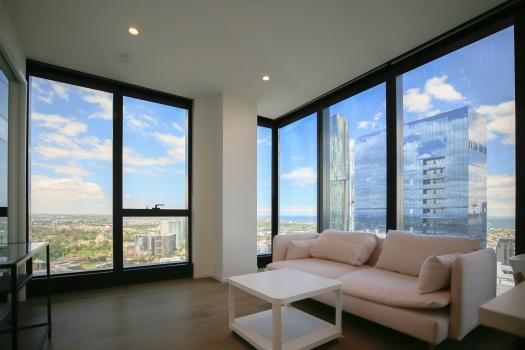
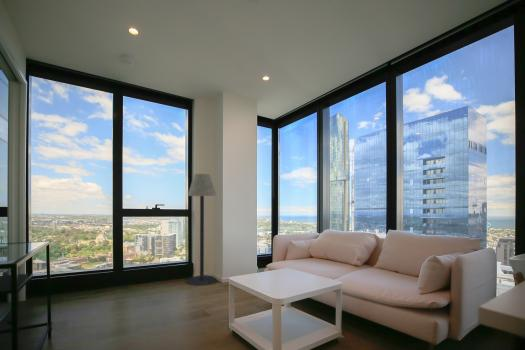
+ floor lamp (201, 227)
